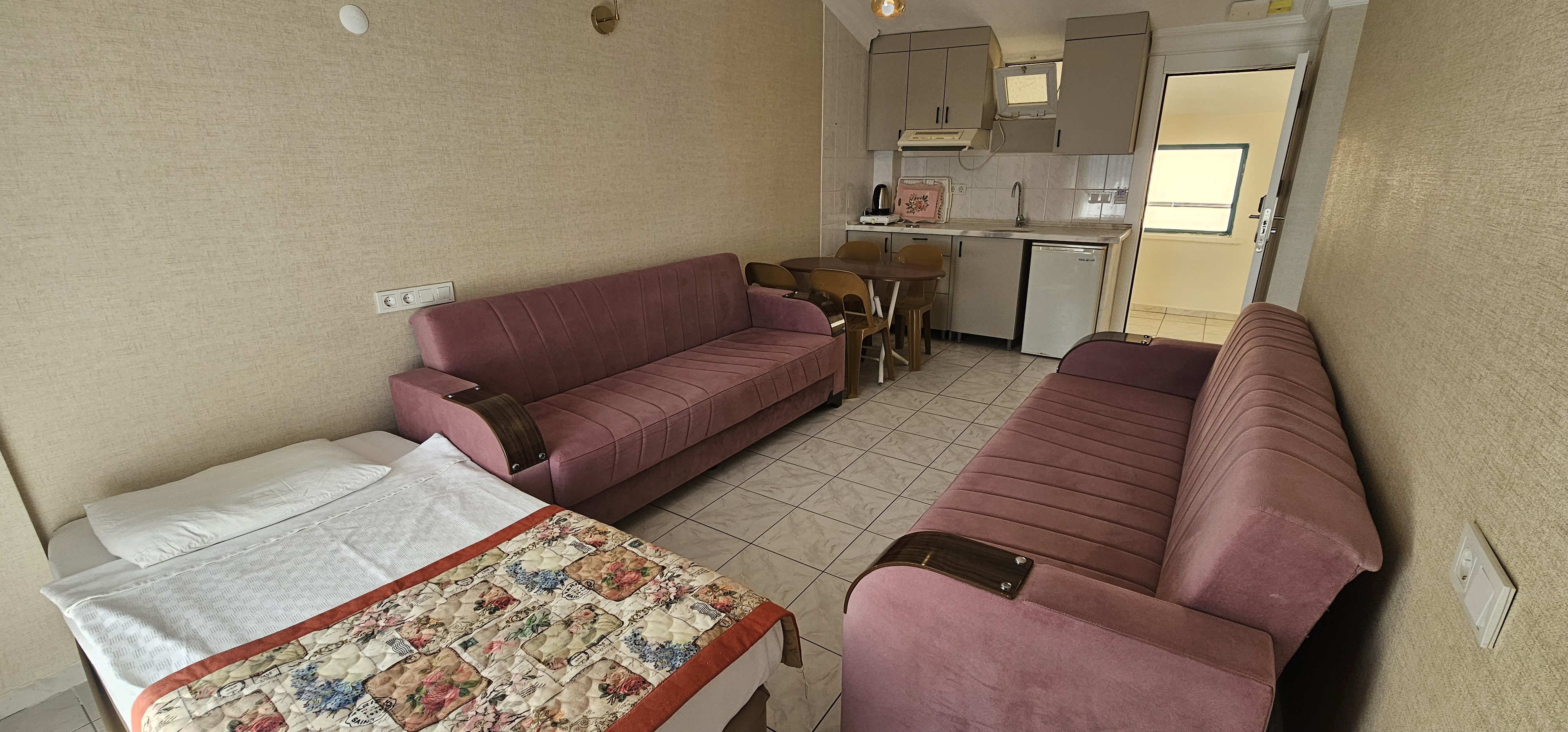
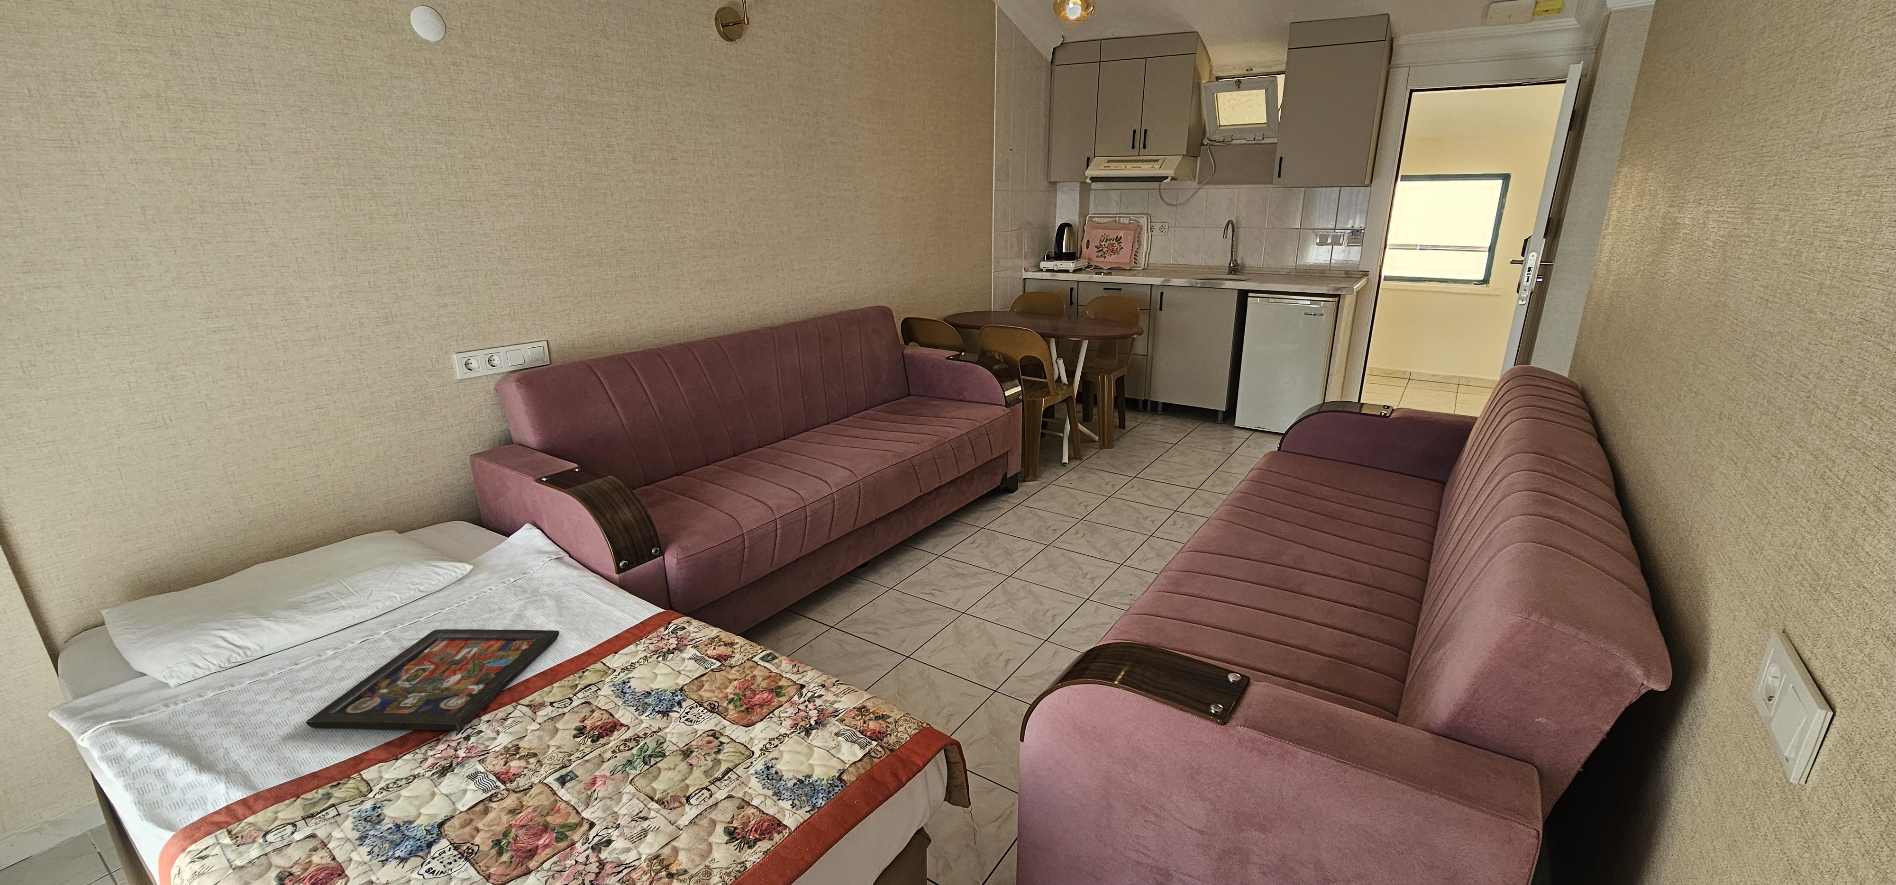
+ decorative tray (445, 675)
